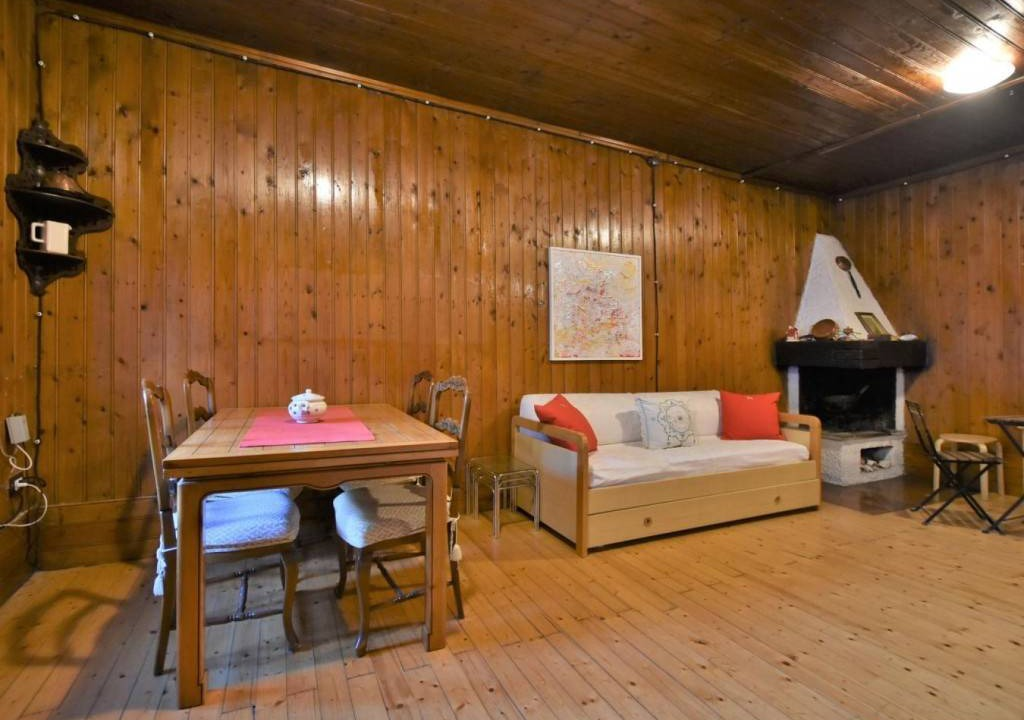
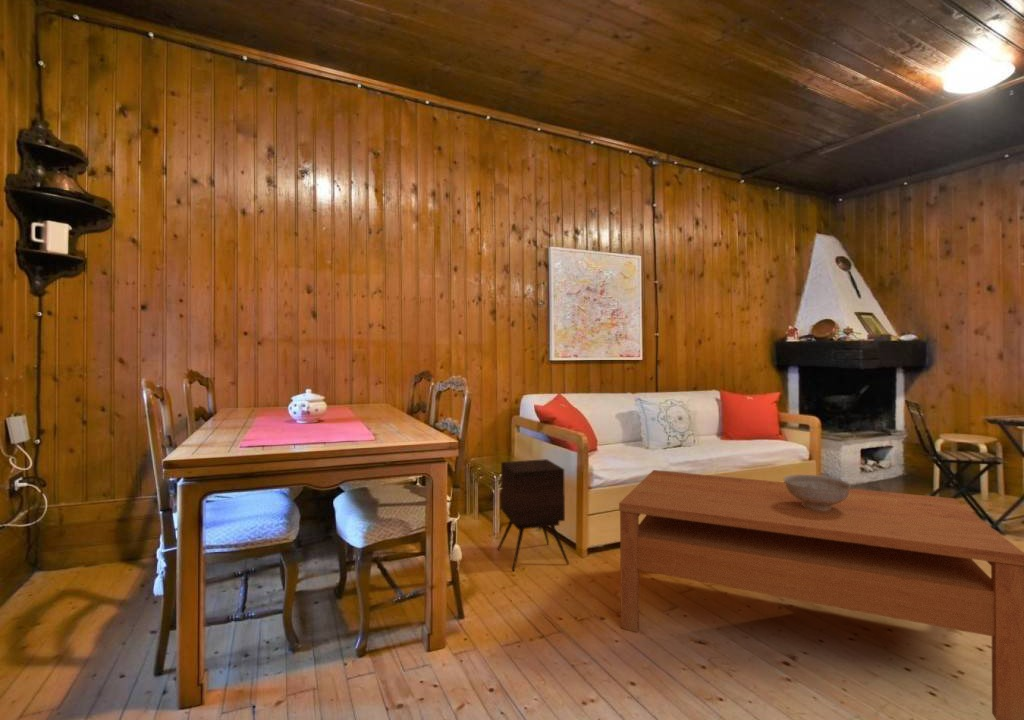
+ coffee table (788, 562)
+ side table (532, 511)
+ decorative bowl (816, 493)
